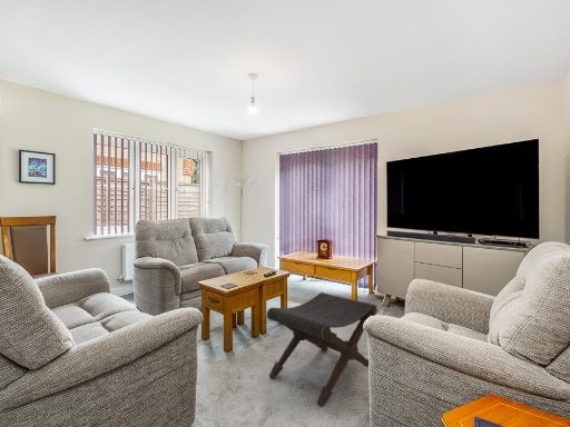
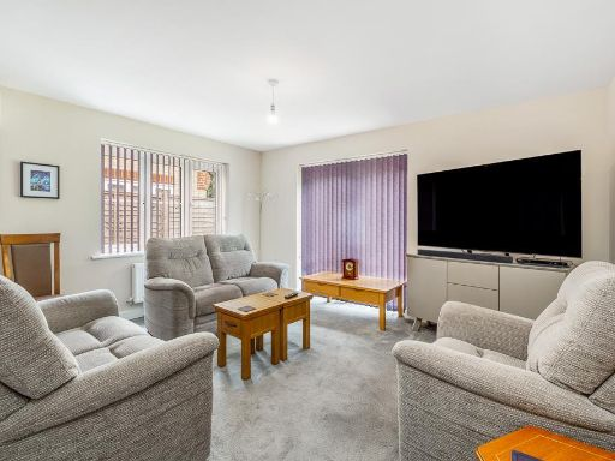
- footstool (323, 339)
